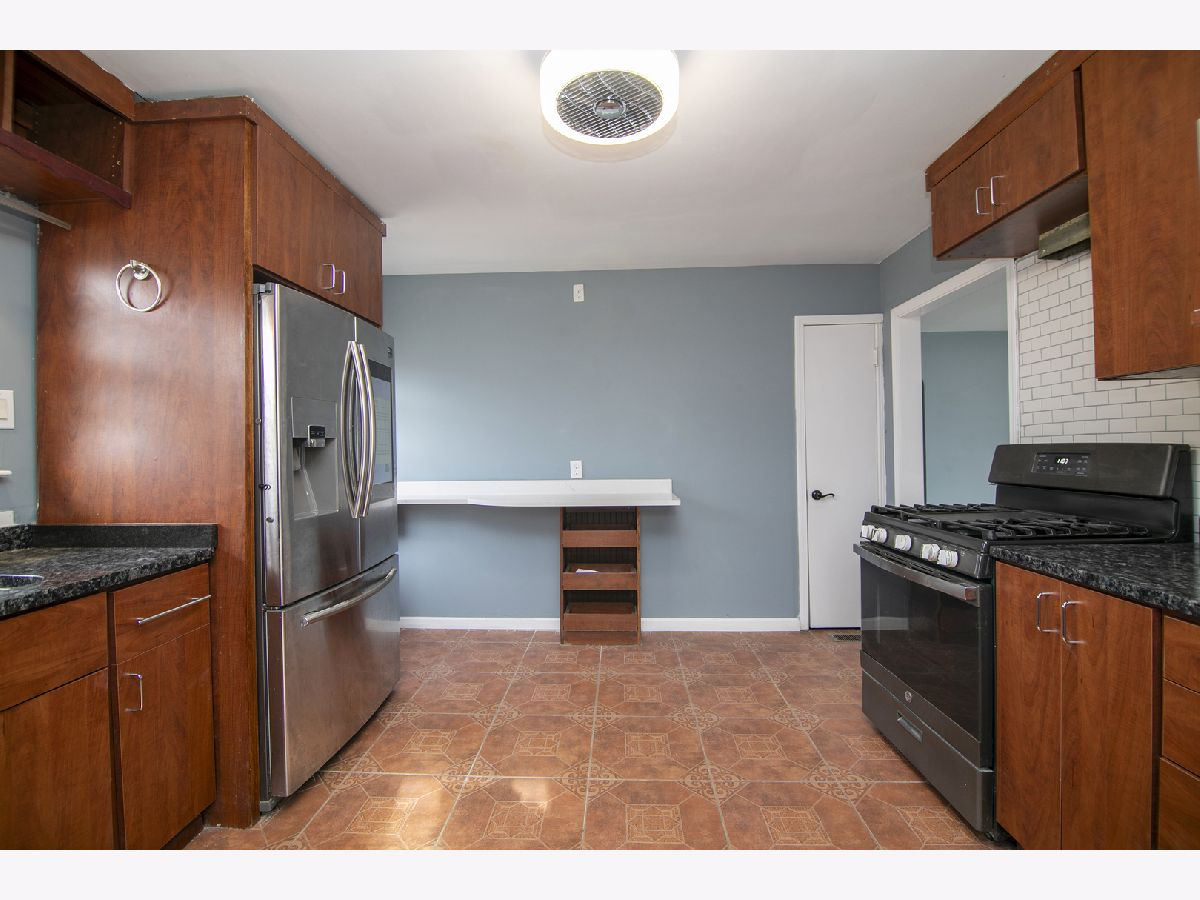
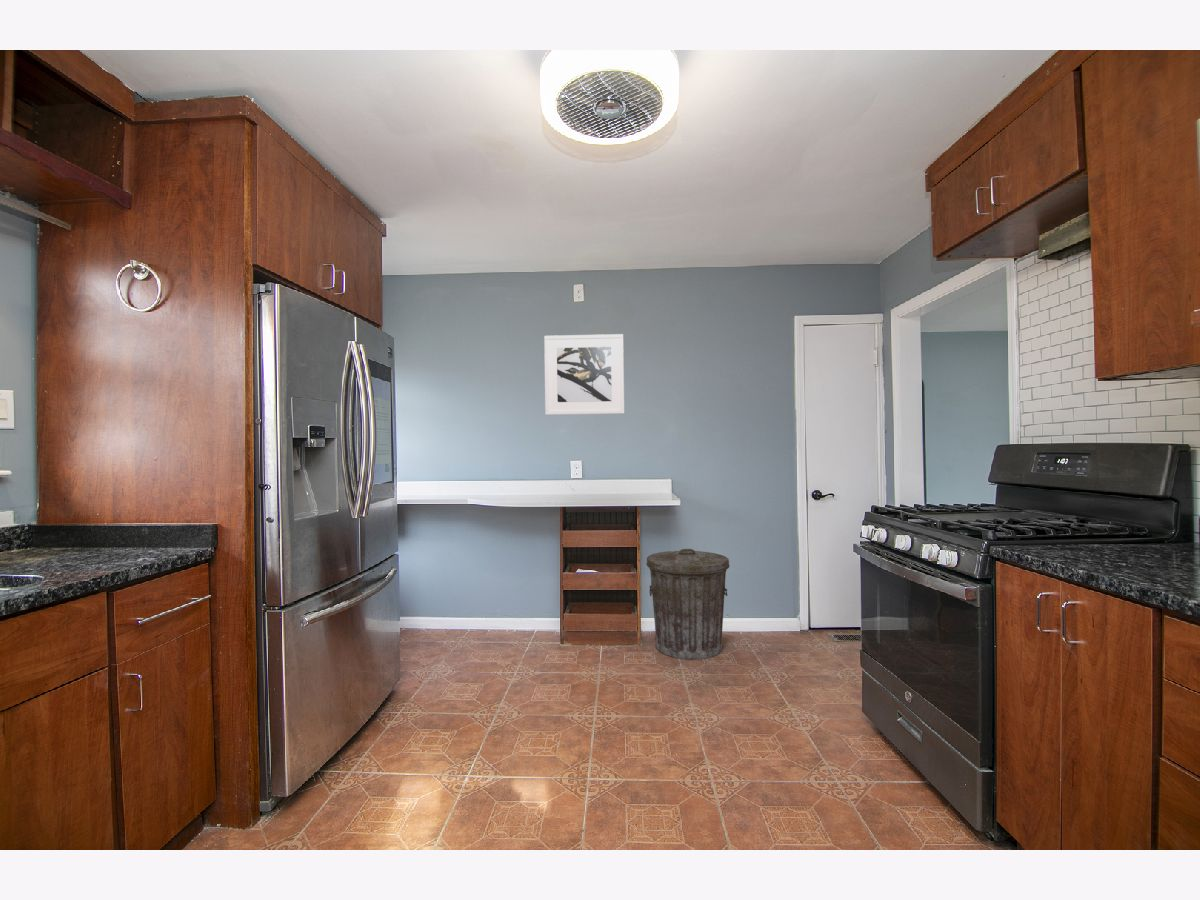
+ trash can (687, 597)
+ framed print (584, 374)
